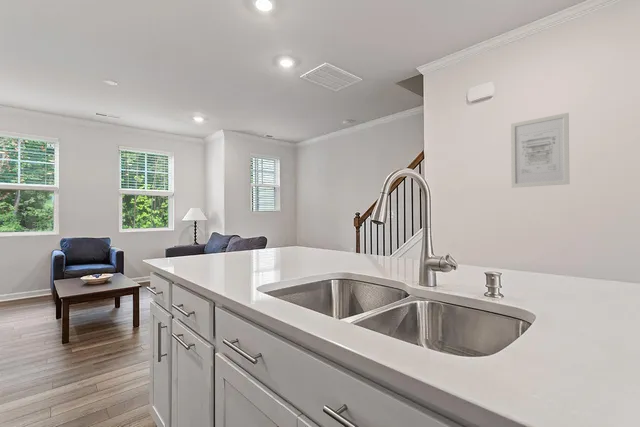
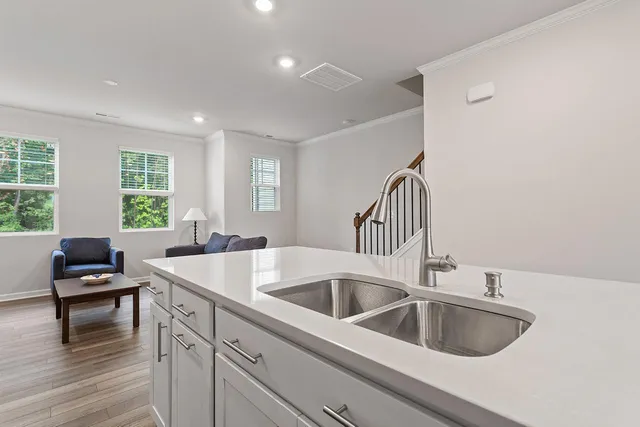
- wall art (538, 152)
